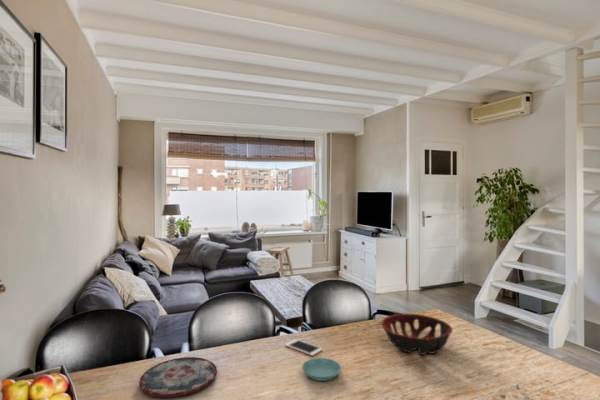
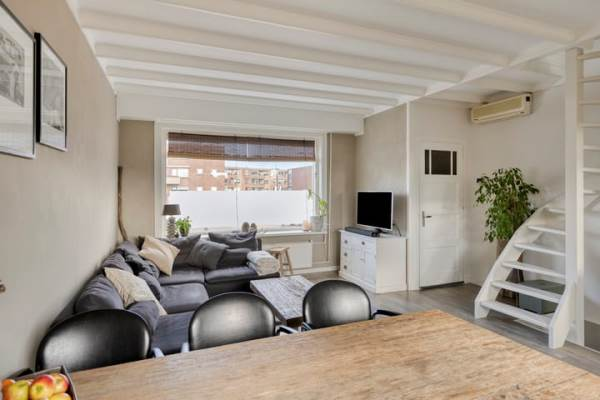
- cell phone (303, 346)
- decorative bowl (415, 335)
- saucer (321, 370)
- plate (179, 375)
